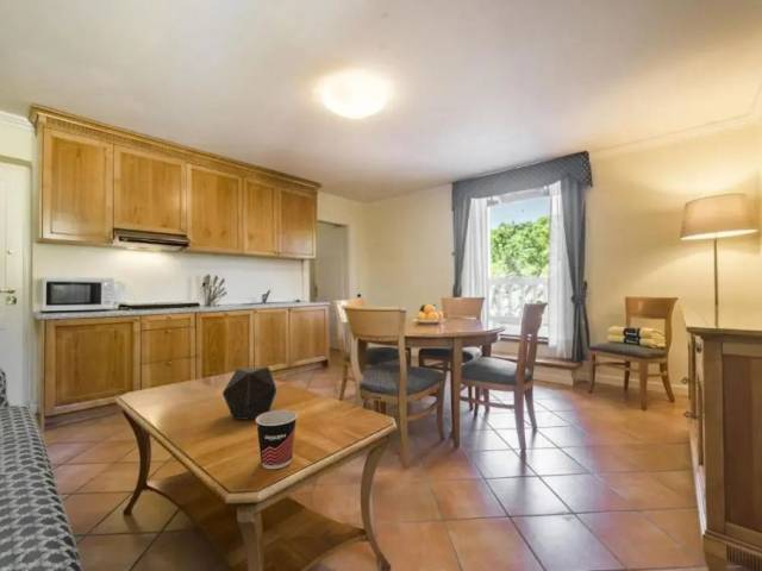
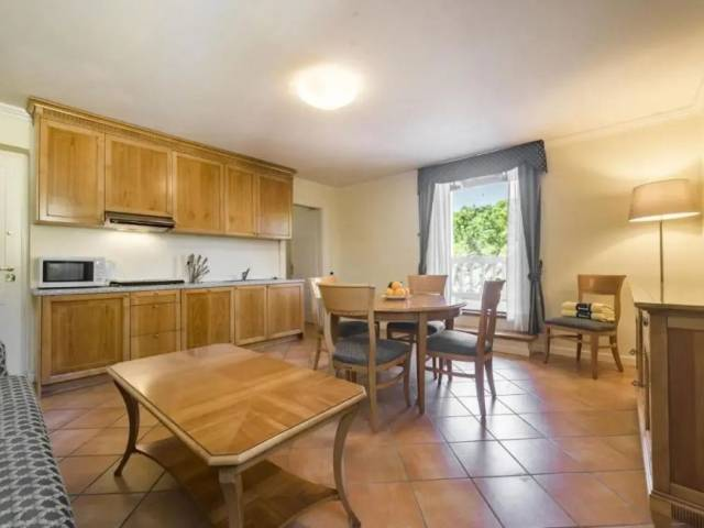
- decorative tray (251, 391)
- cup (276, 439)
